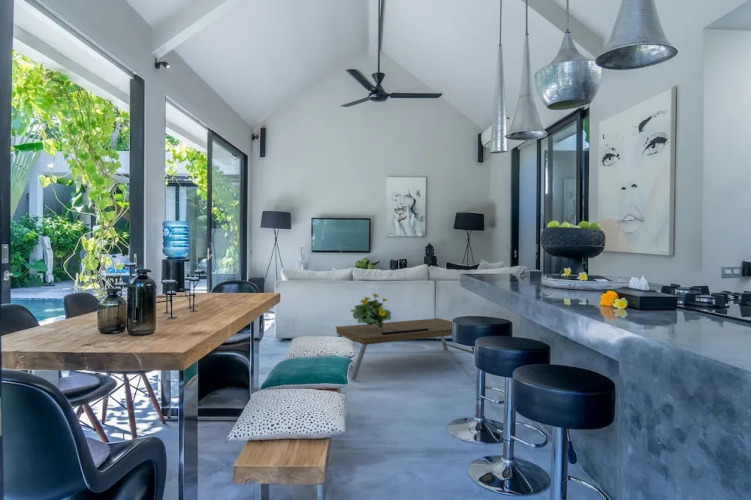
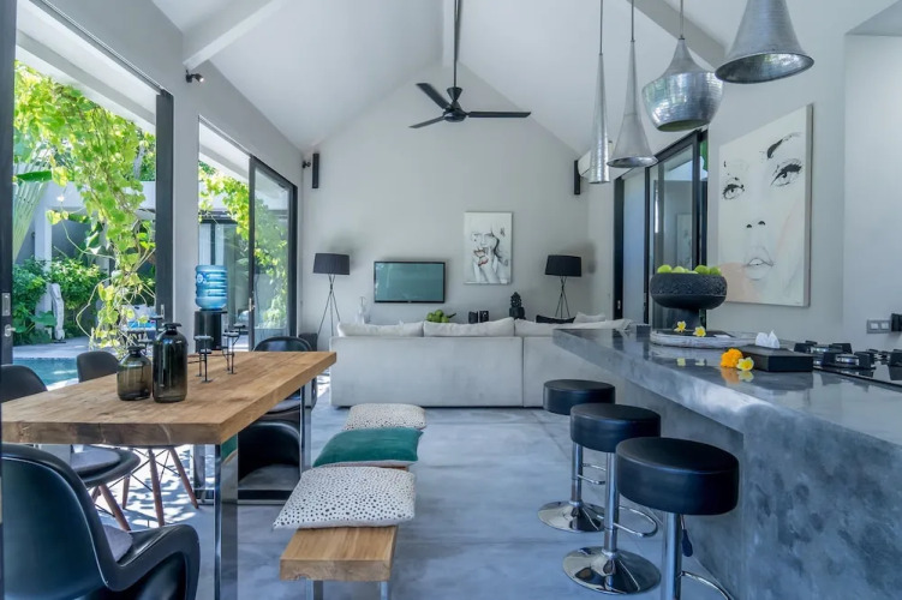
- flowering plant (370, 310)
- coffee table (403, 340)
